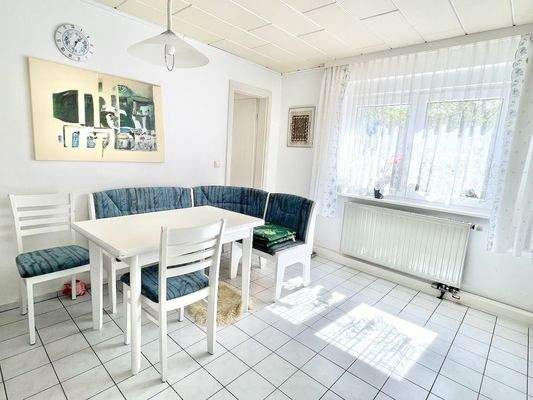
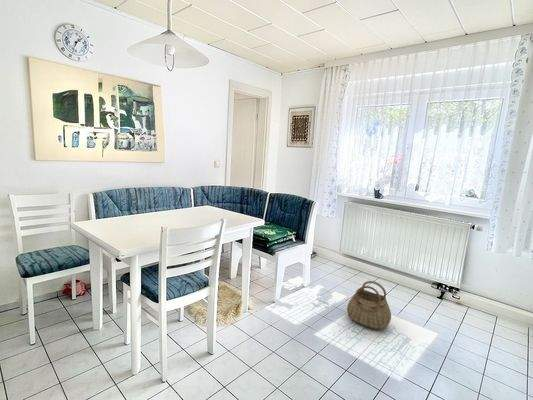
+ basket (369, 302)
